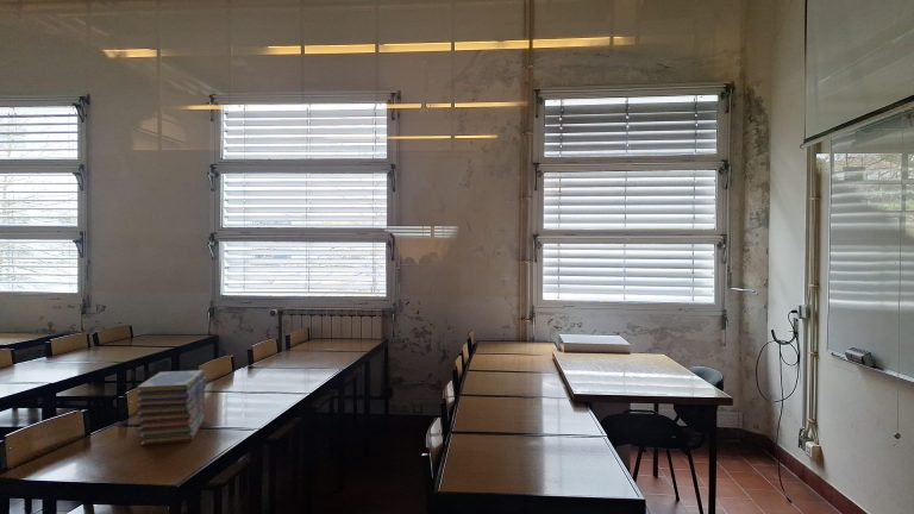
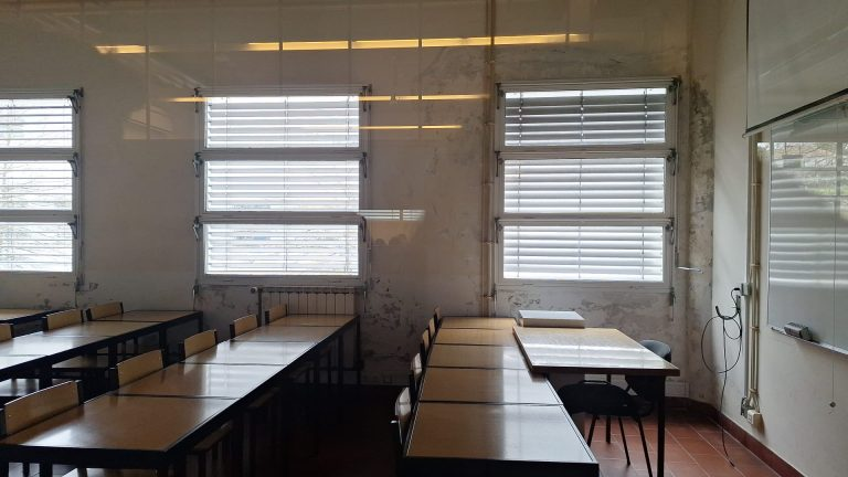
- book stack (173, 405)
